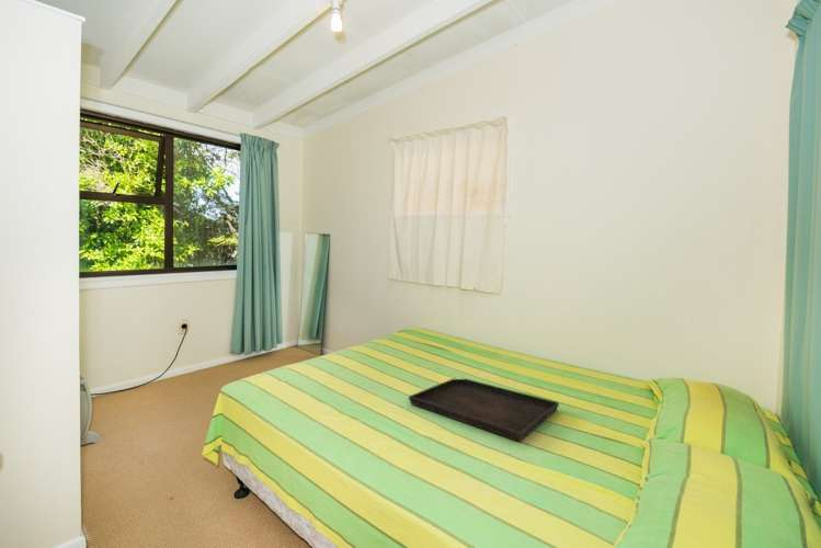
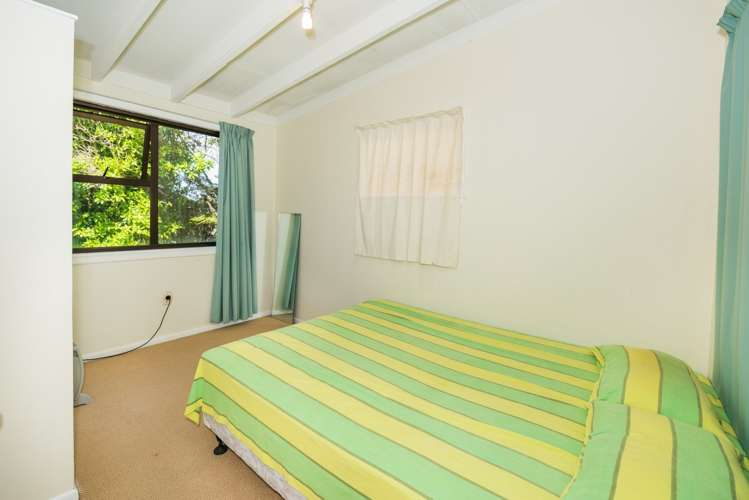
- serving tray (482, 402)
